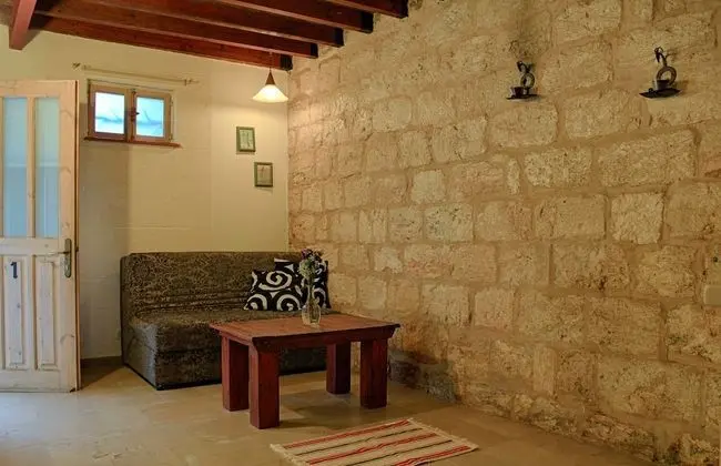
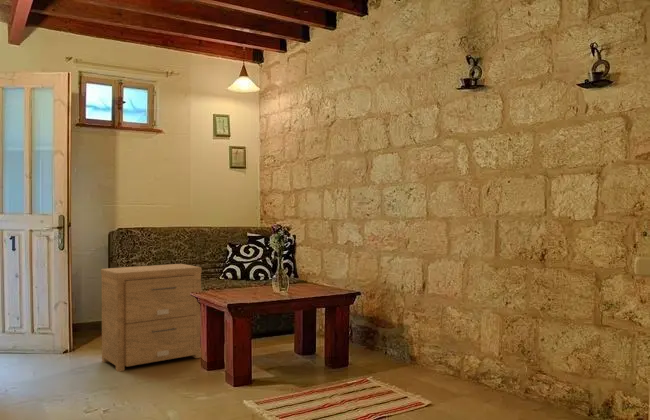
+ side table (153, 314)
